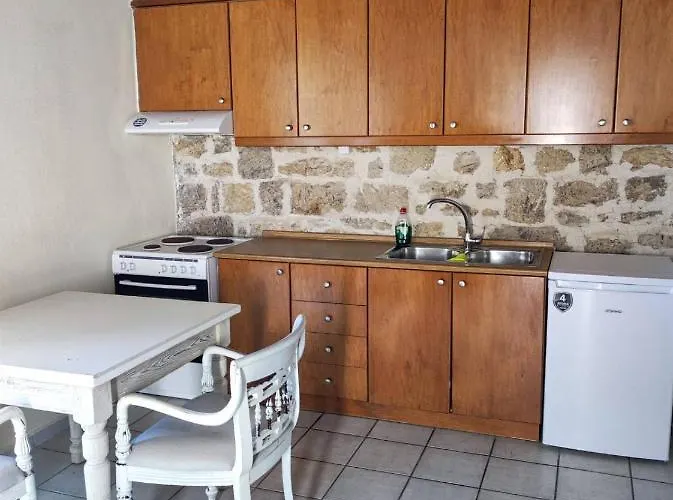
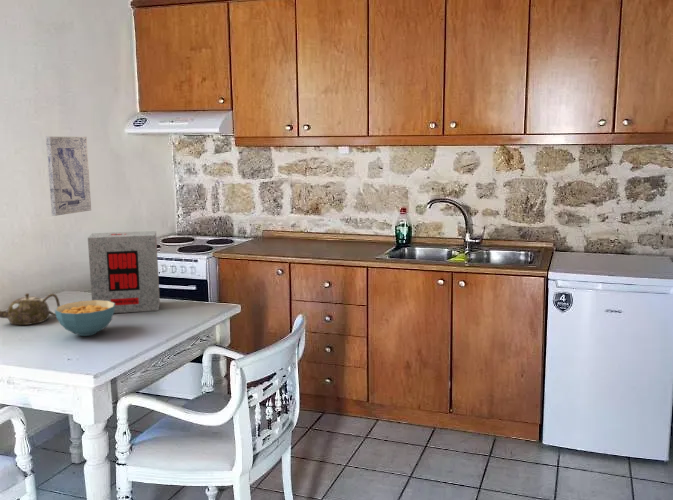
+ cereal bowl (86, 320)
+ teapot (24, 307)
+ wall art (69, 175)
+ cereal box (125, 271)
